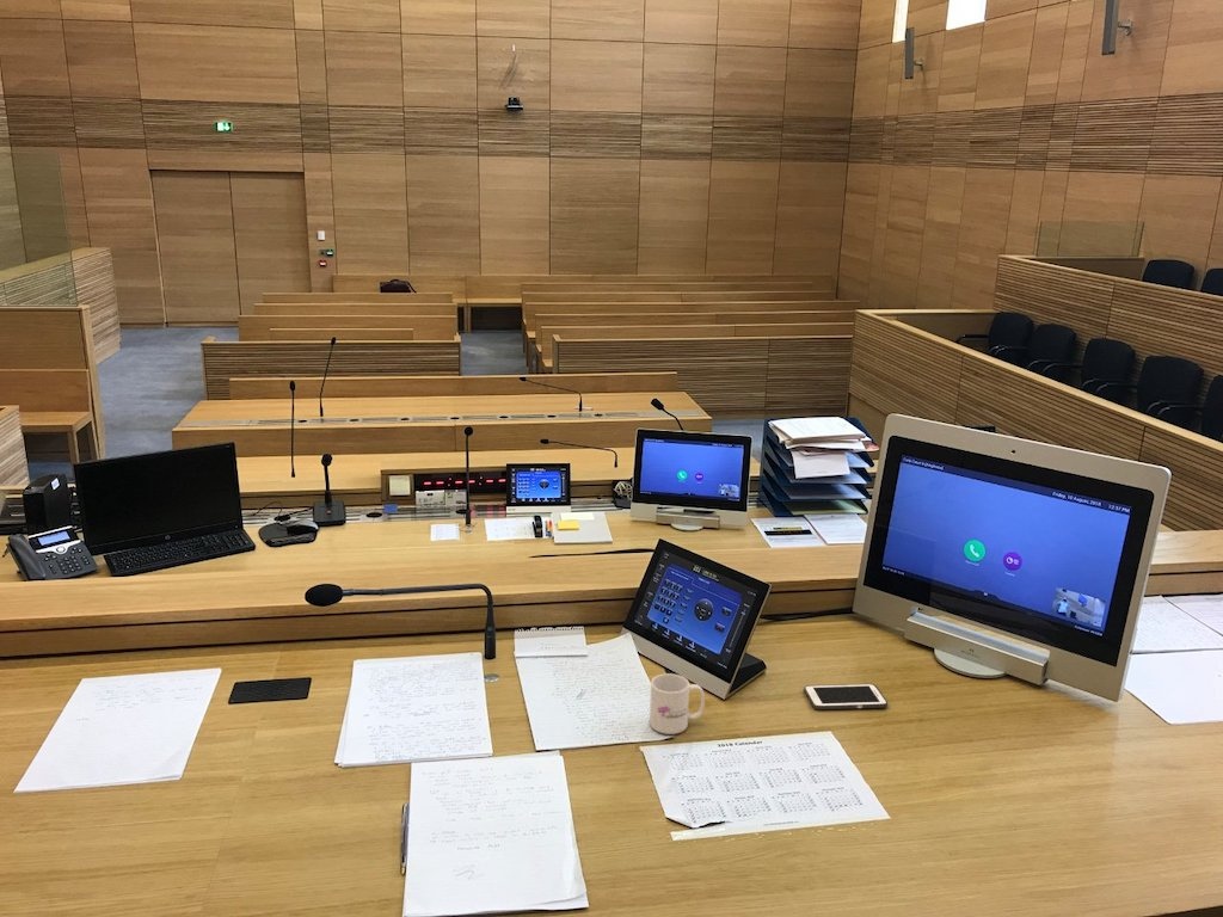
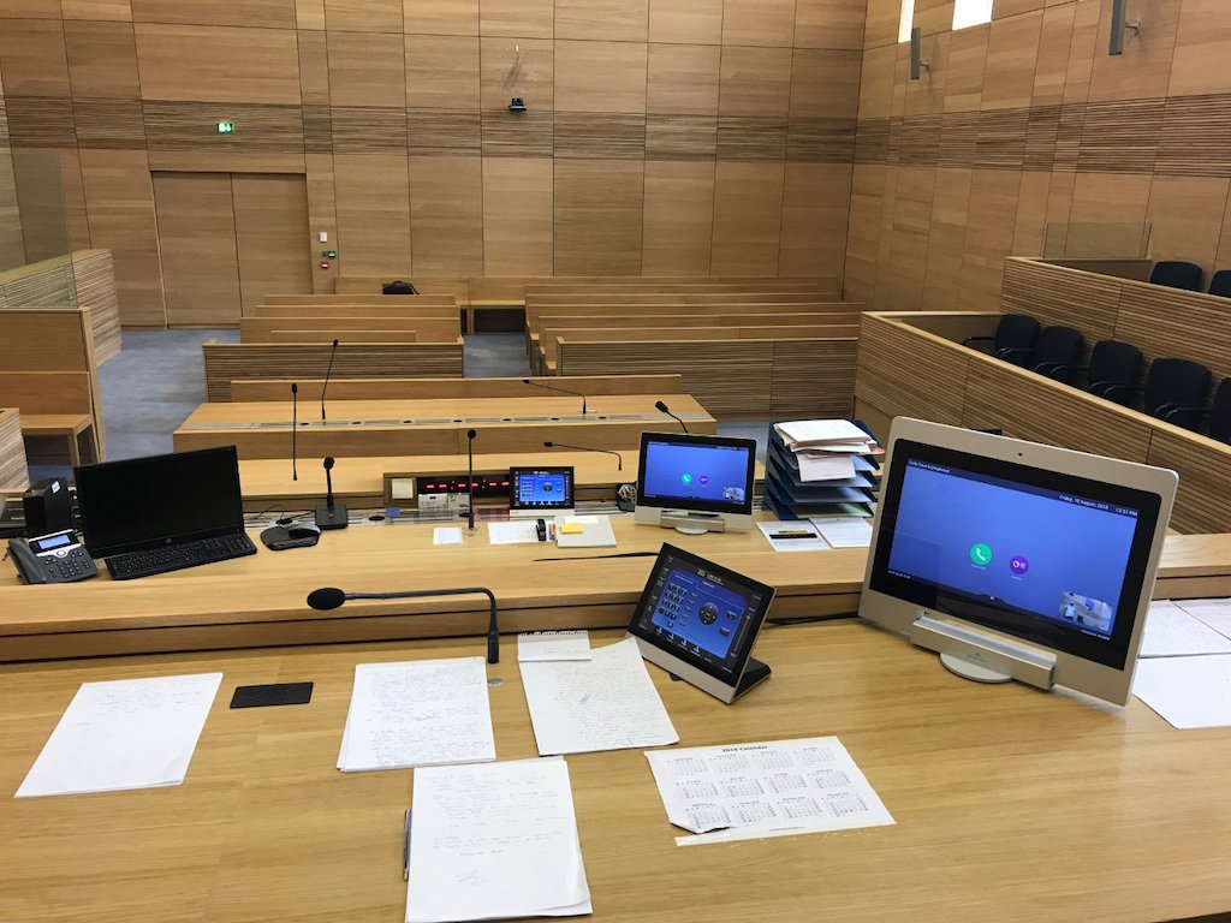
- cell phone (844, 696)
- mug (677, 702)
